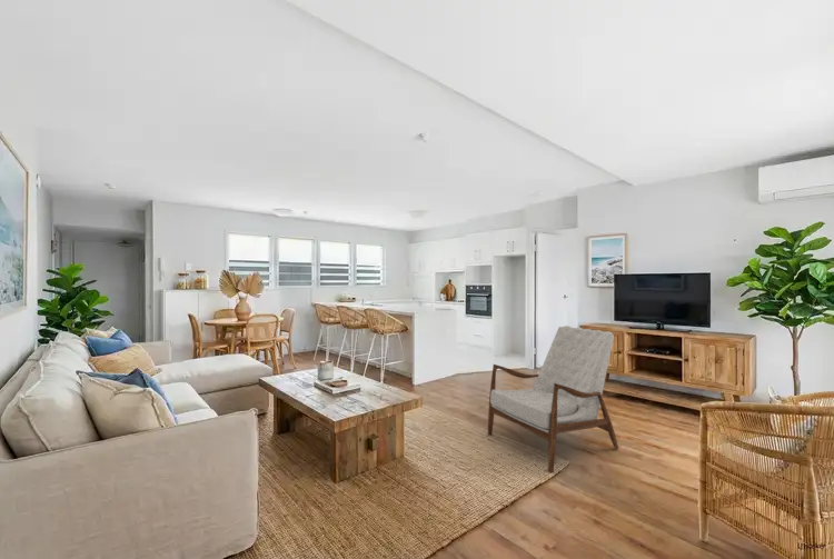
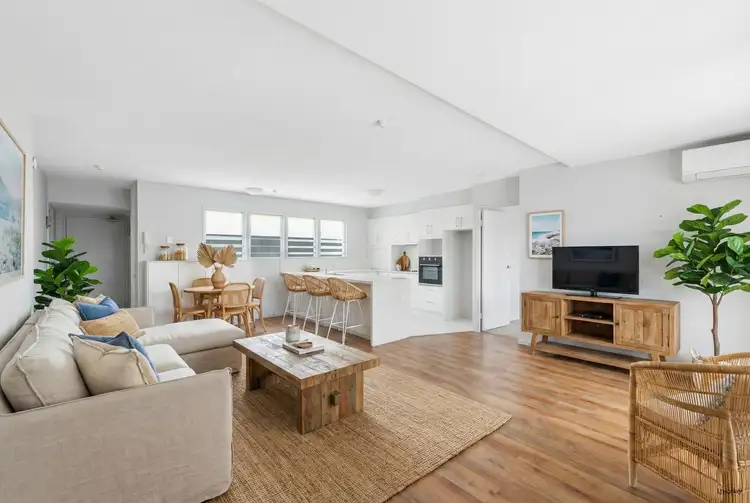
- armchair (555, 386)
